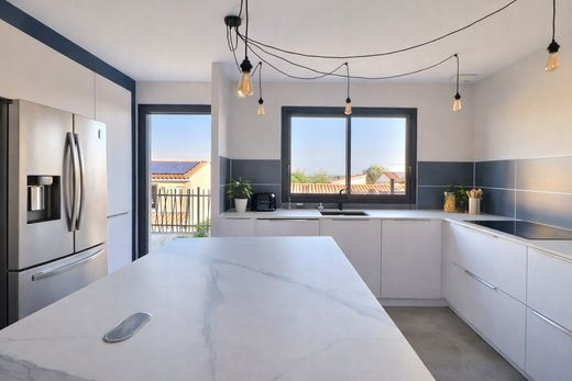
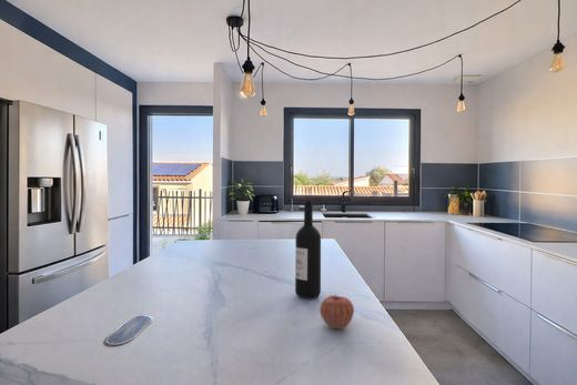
+ apple (336, 310)
+ wine bottle (307, 247)
